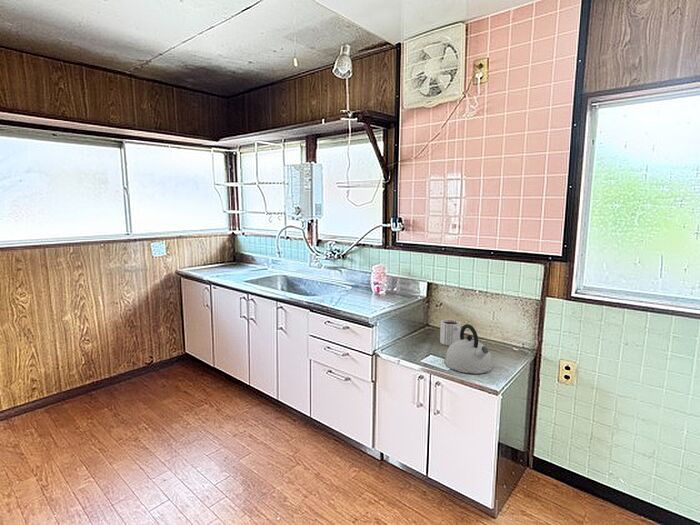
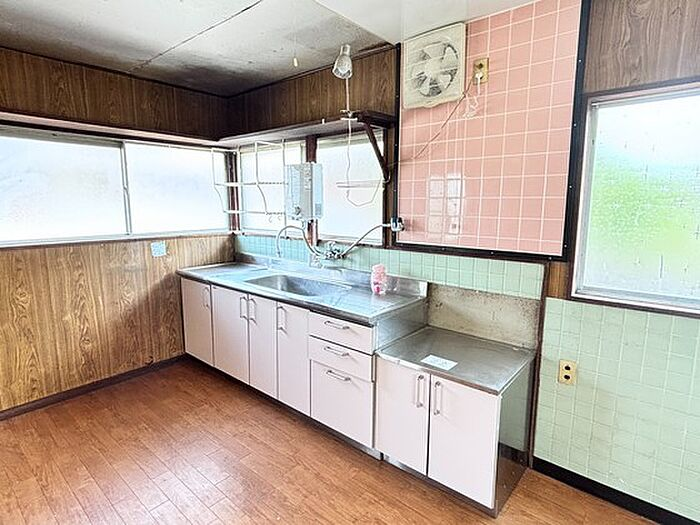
- mug (452, 333)
- kettle (470, 345)
